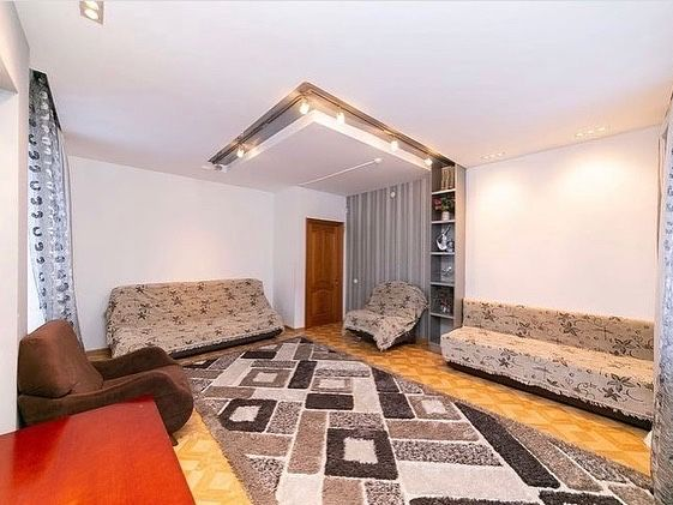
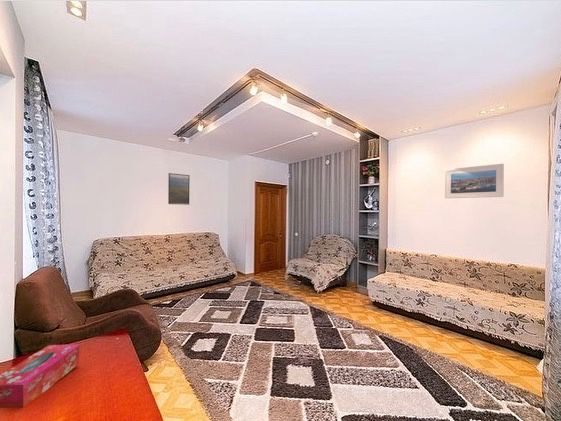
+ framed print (472, 182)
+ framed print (179, 189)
+ tissue box (37, 373)
